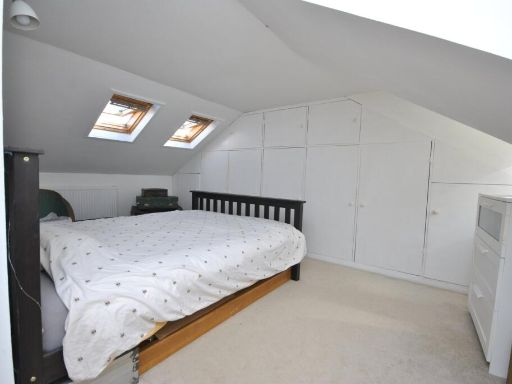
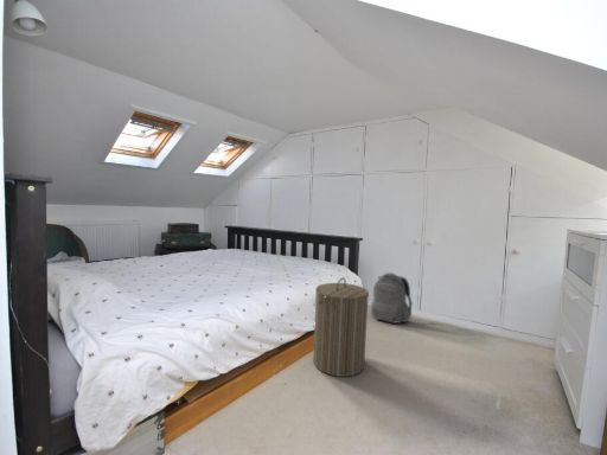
+ backpack (390, 295)
+ laundry hamper (340, 320)
